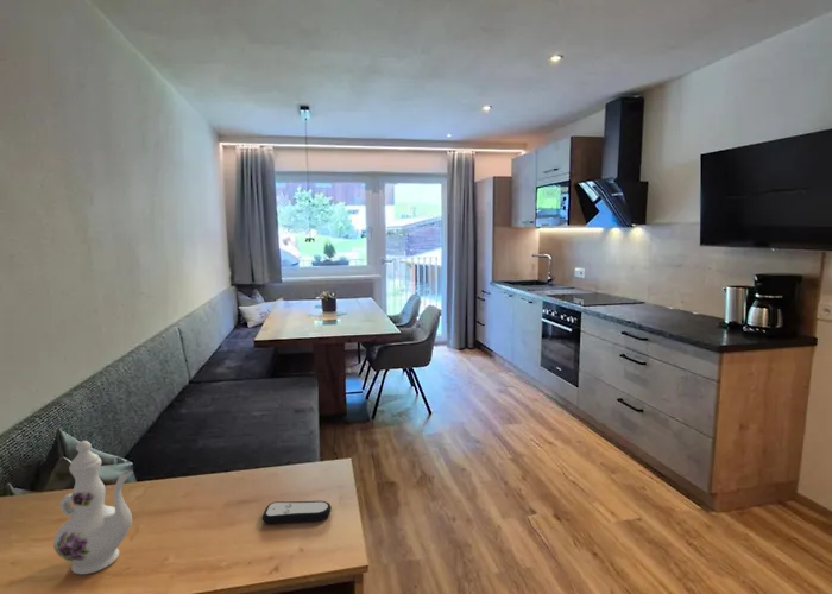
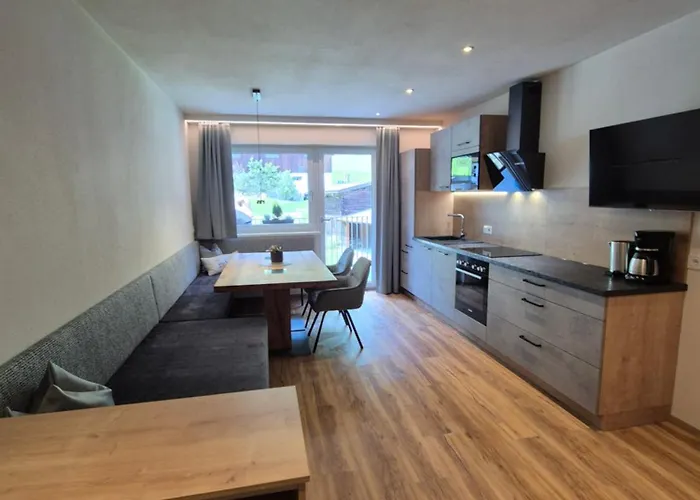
- remote control (297, 511)
- chinaware (97, 501)
